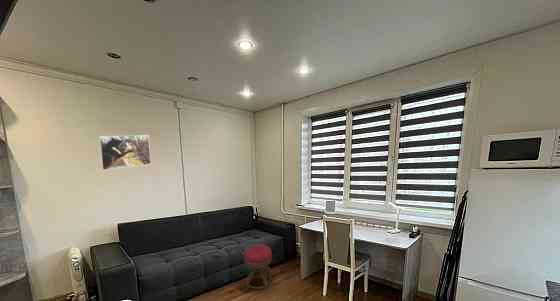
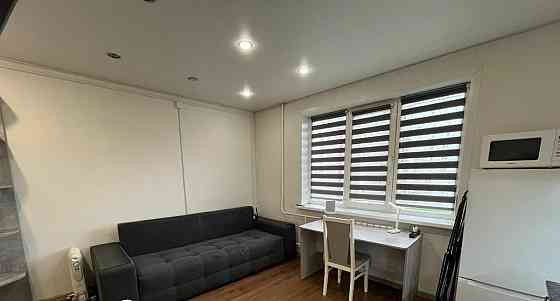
- stool (258, 266)
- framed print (126, 151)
